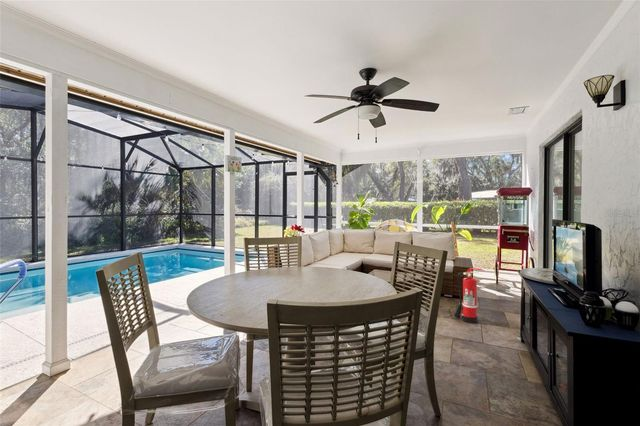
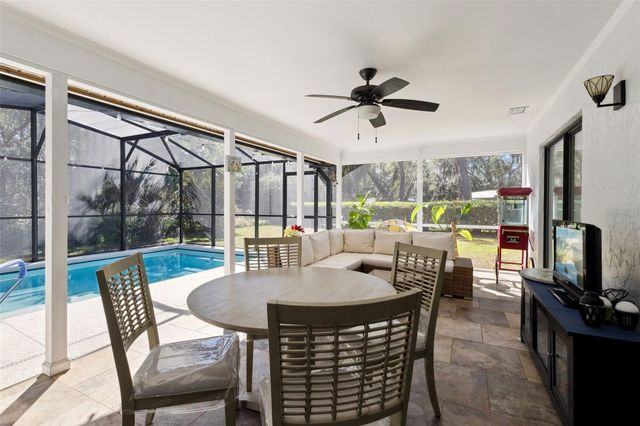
- fire extinguisher (468, 293)
